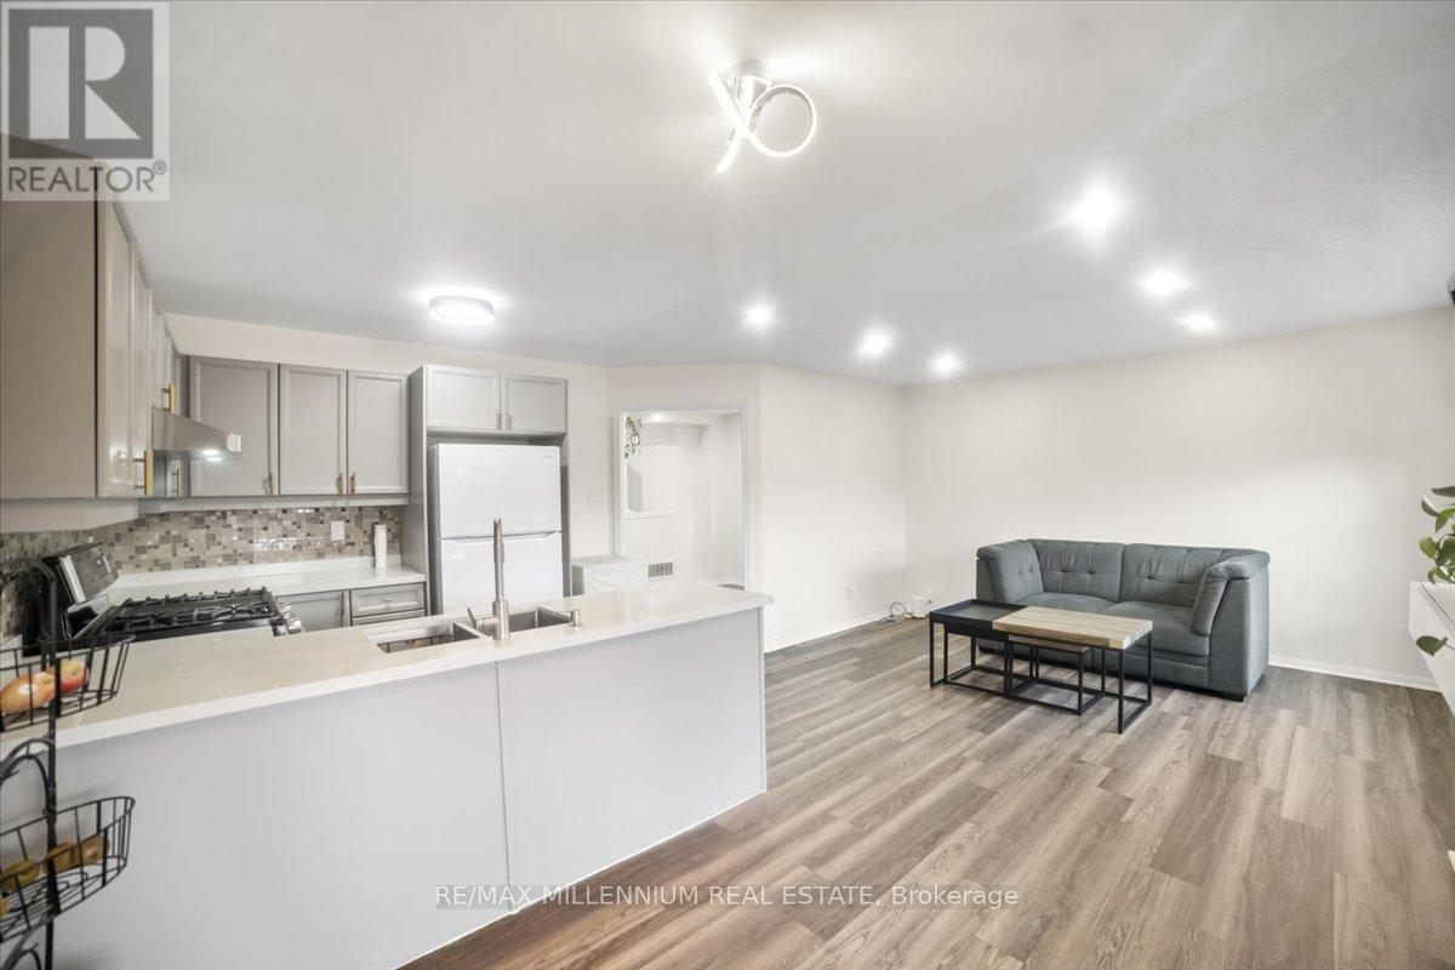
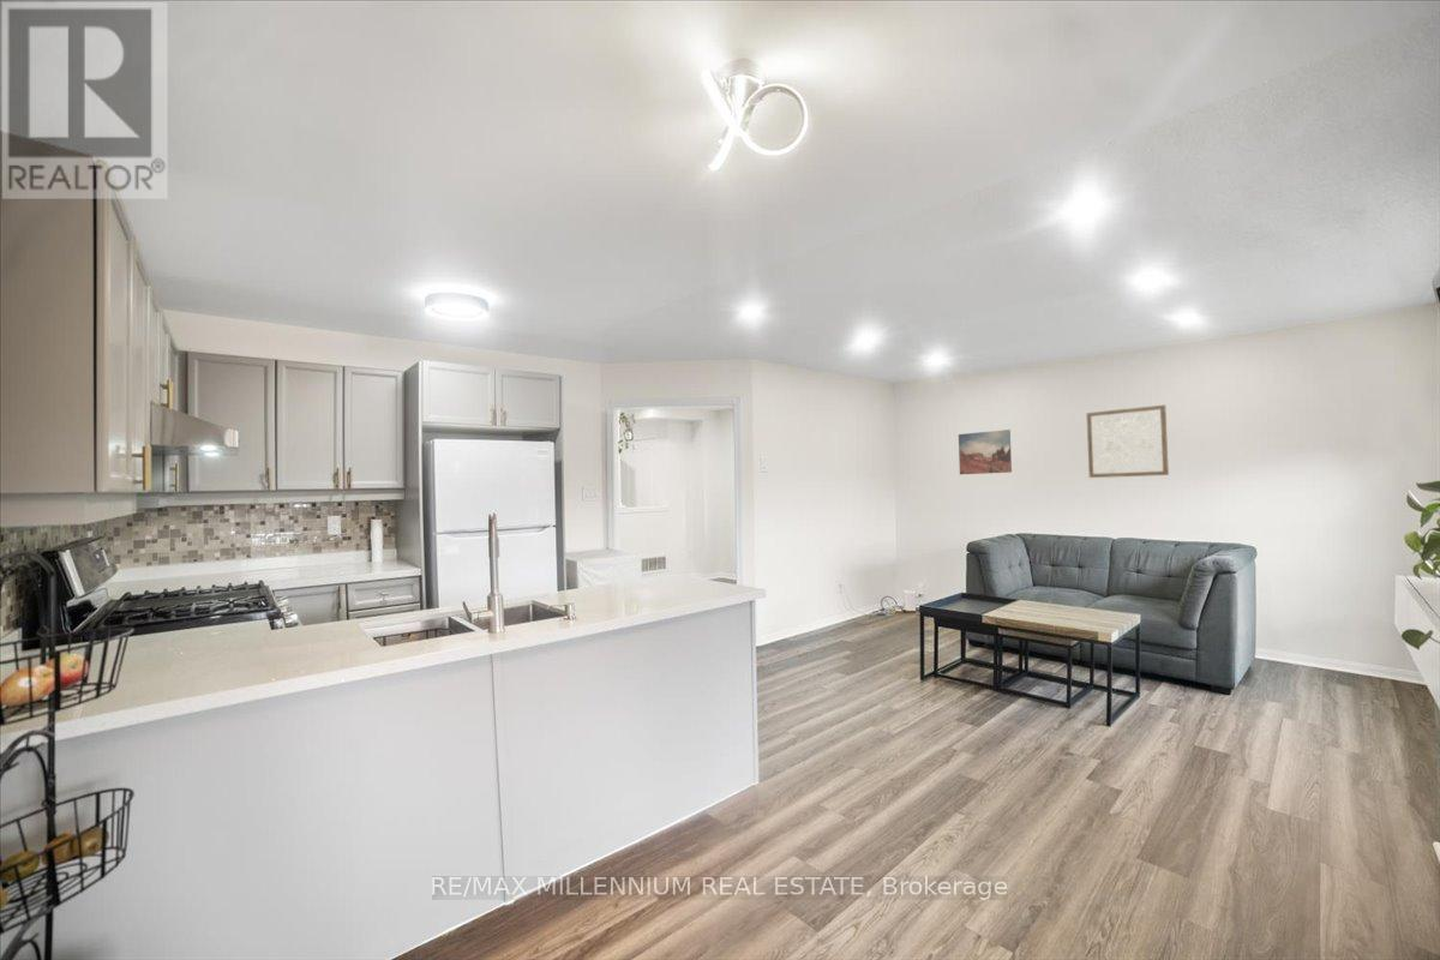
+ wall art (984, 452)
+ wall art (1123, 444)
